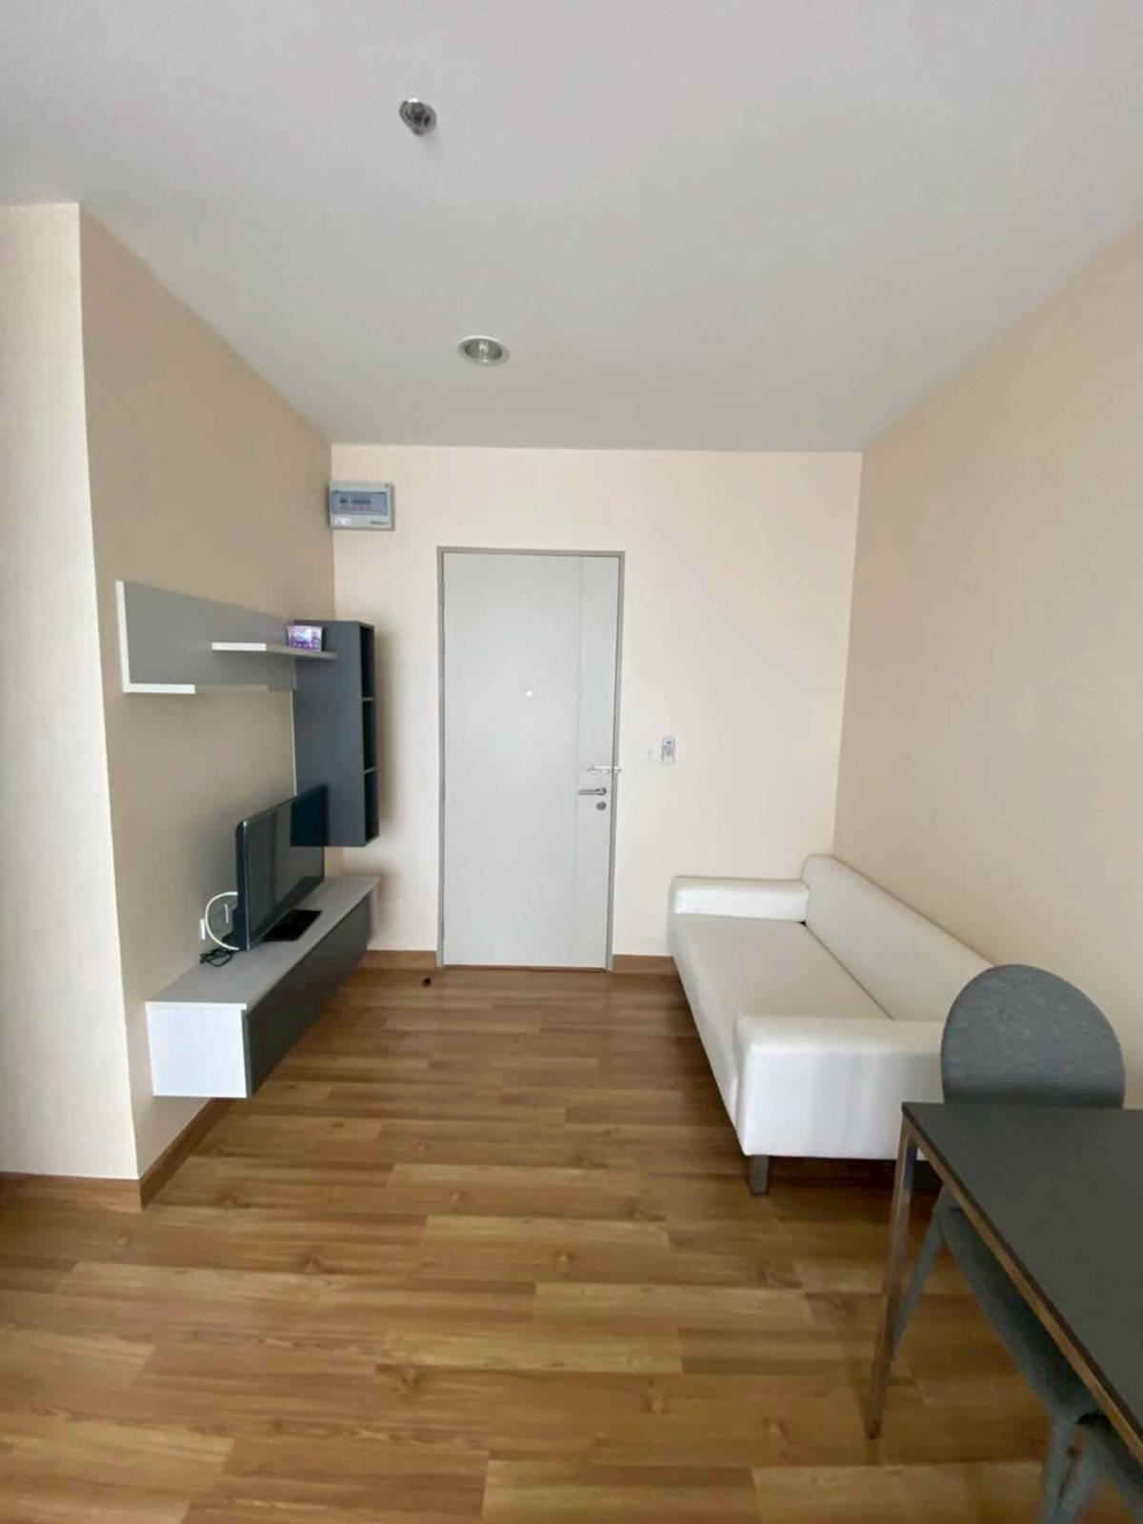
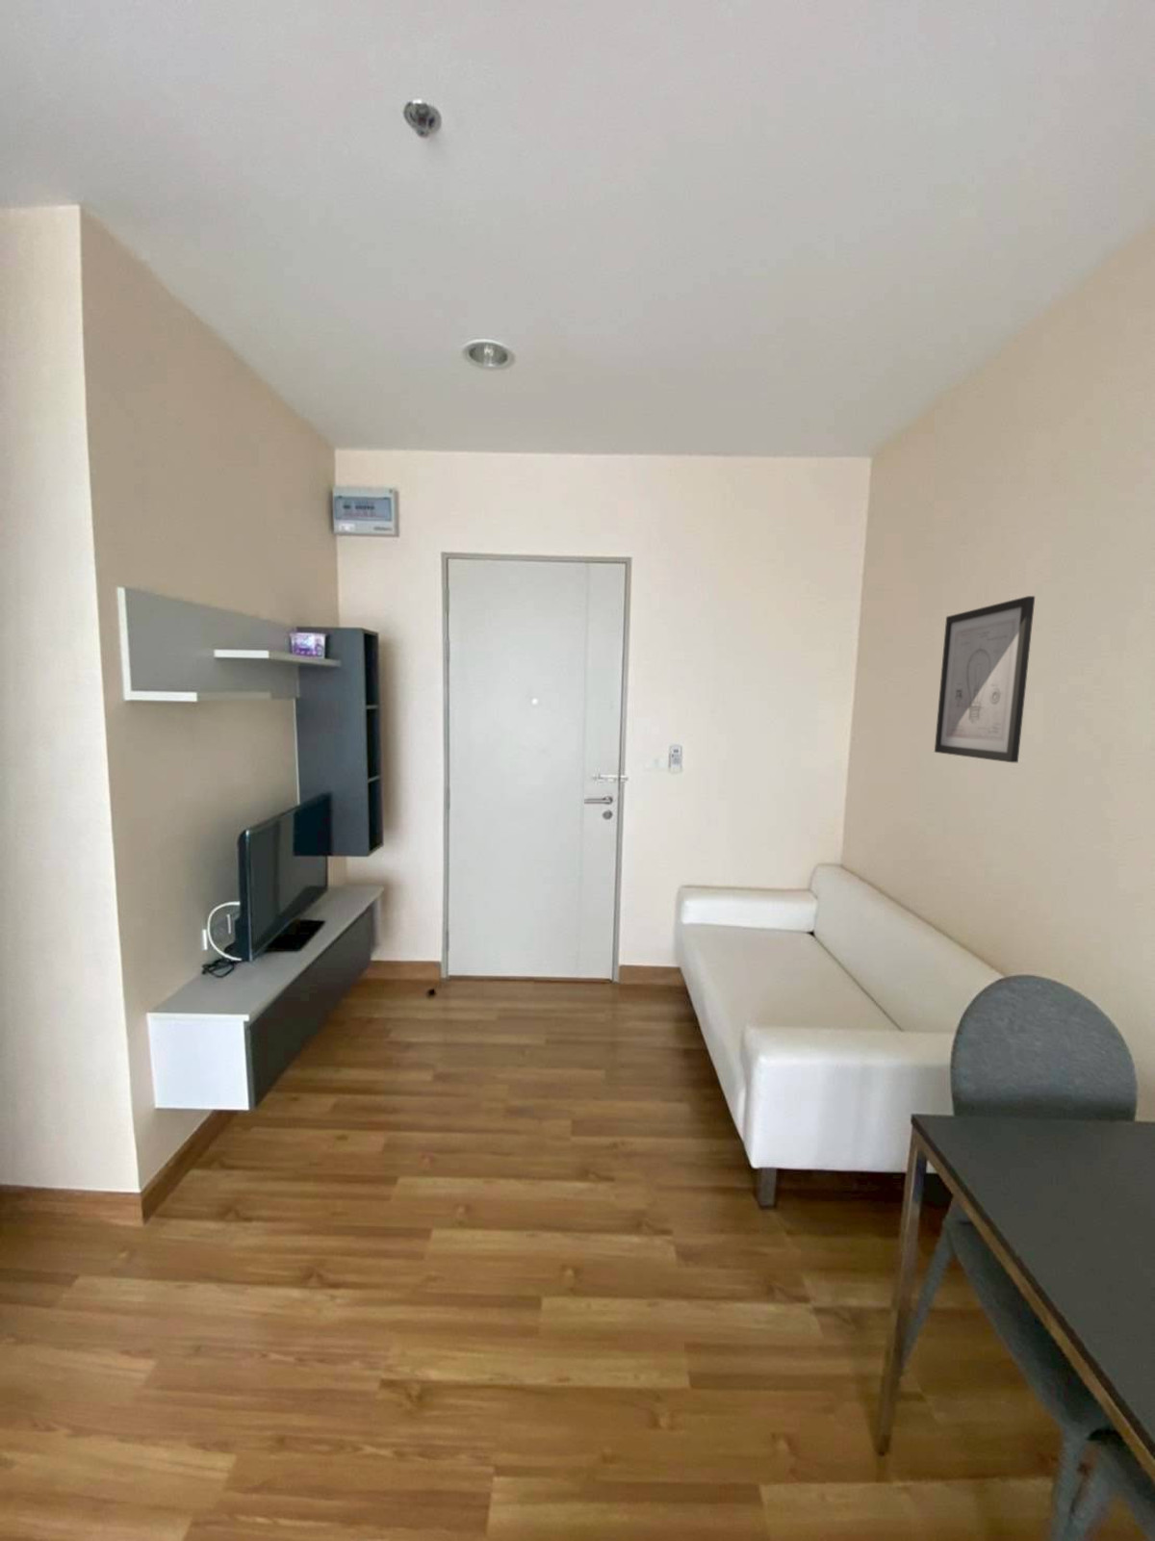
+ wall art (979, 682)
